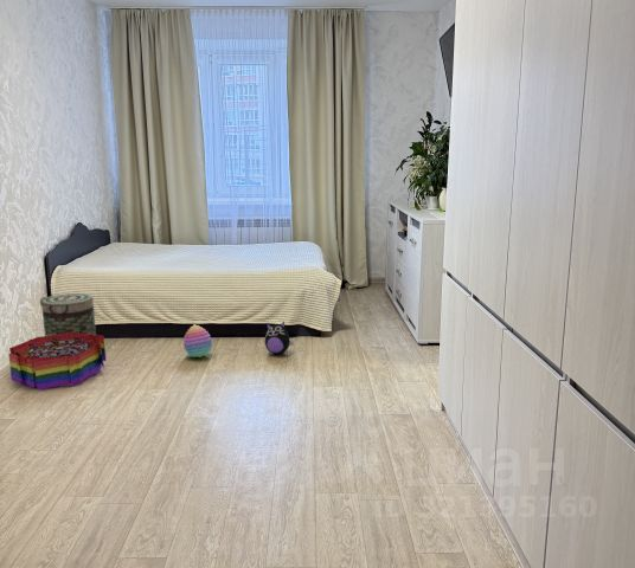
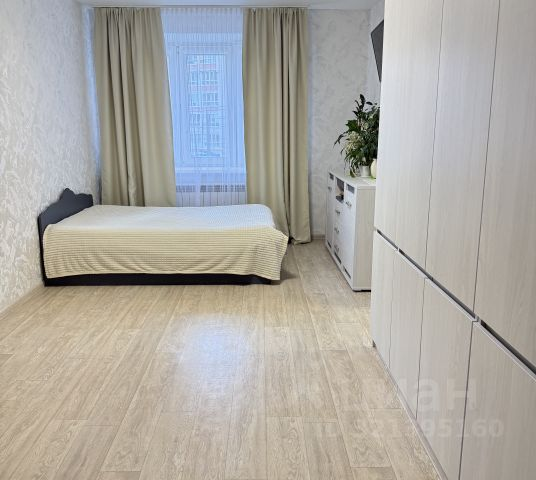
- storage bin (58, 357)
- basket (68, 322)
- stacking toy (197, 341)
- plush toy (278, 337)
